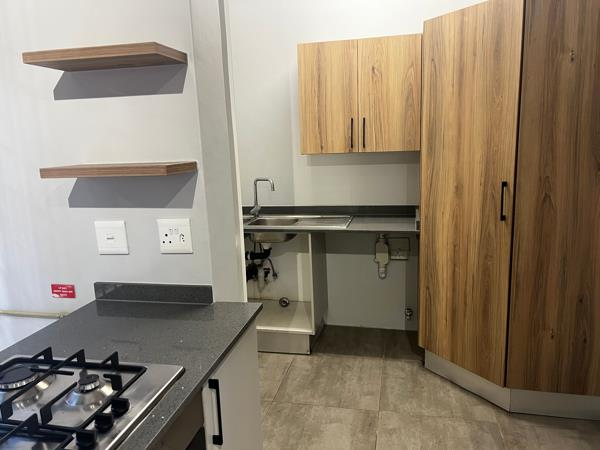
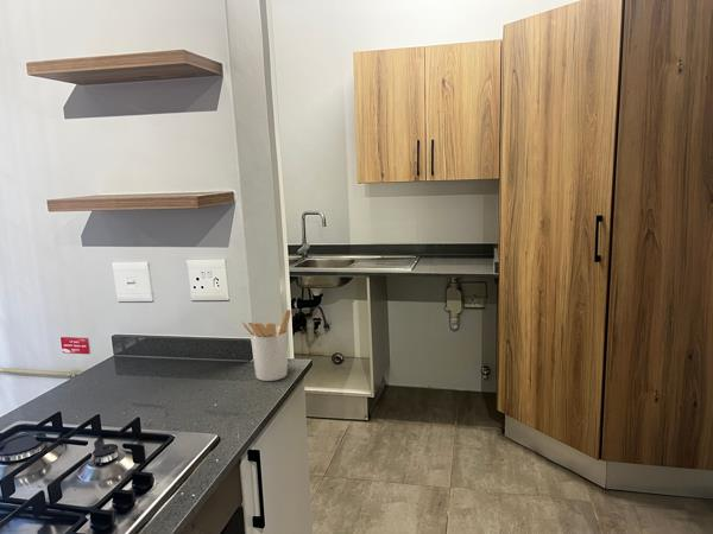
+ utensil holder (267, 345)
